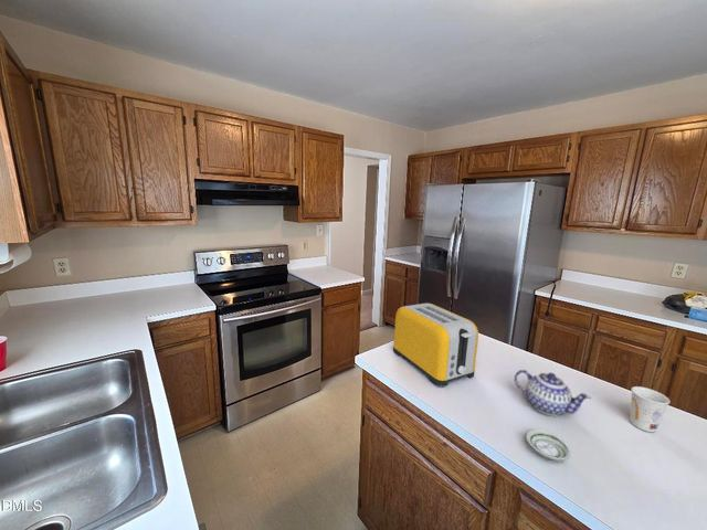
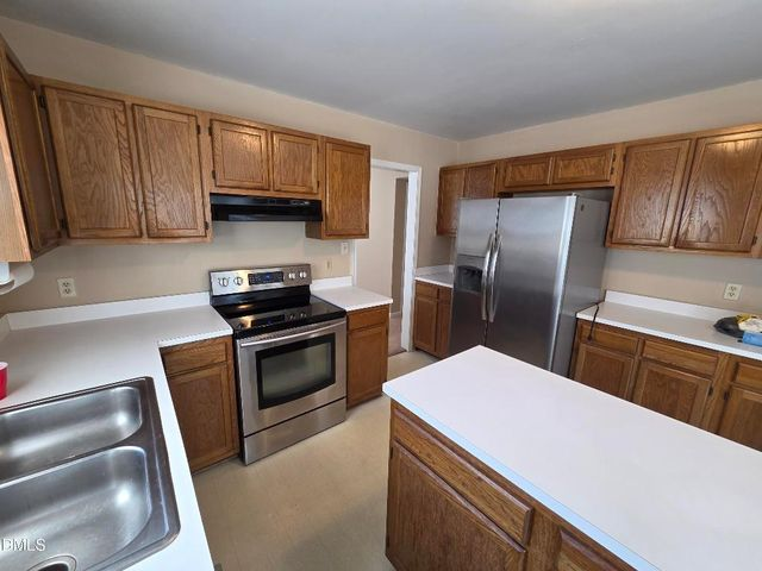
- teapot (549, 390)
- cup (646, 410)
- saucer (547, 447)
- toaster (434, 339)
